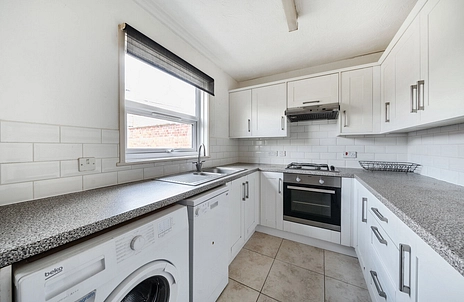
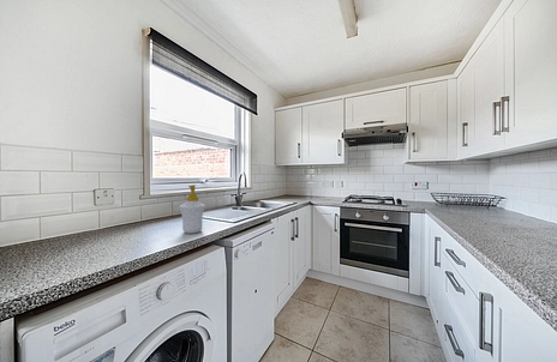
+ soap bottle (192, 207)
